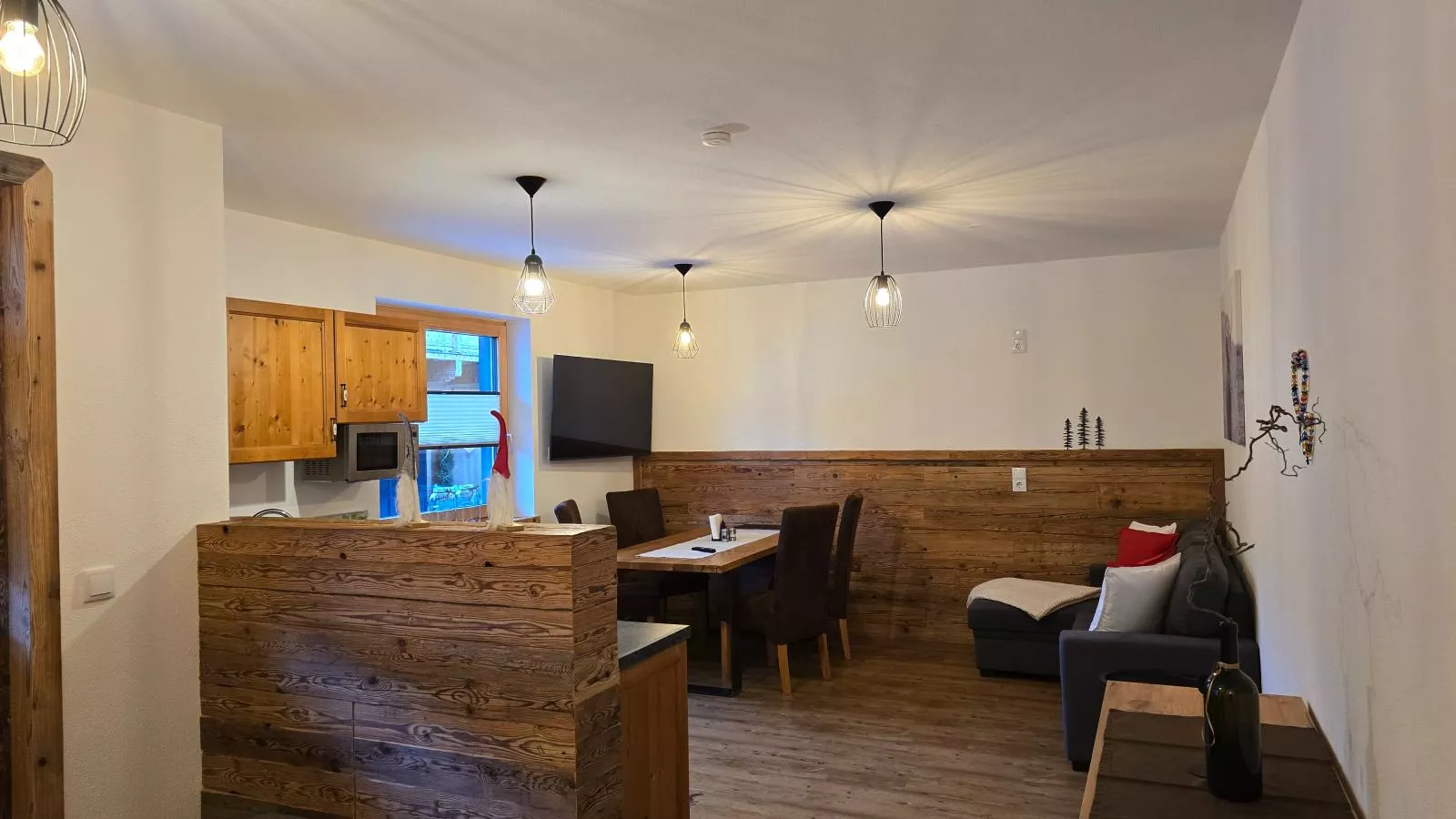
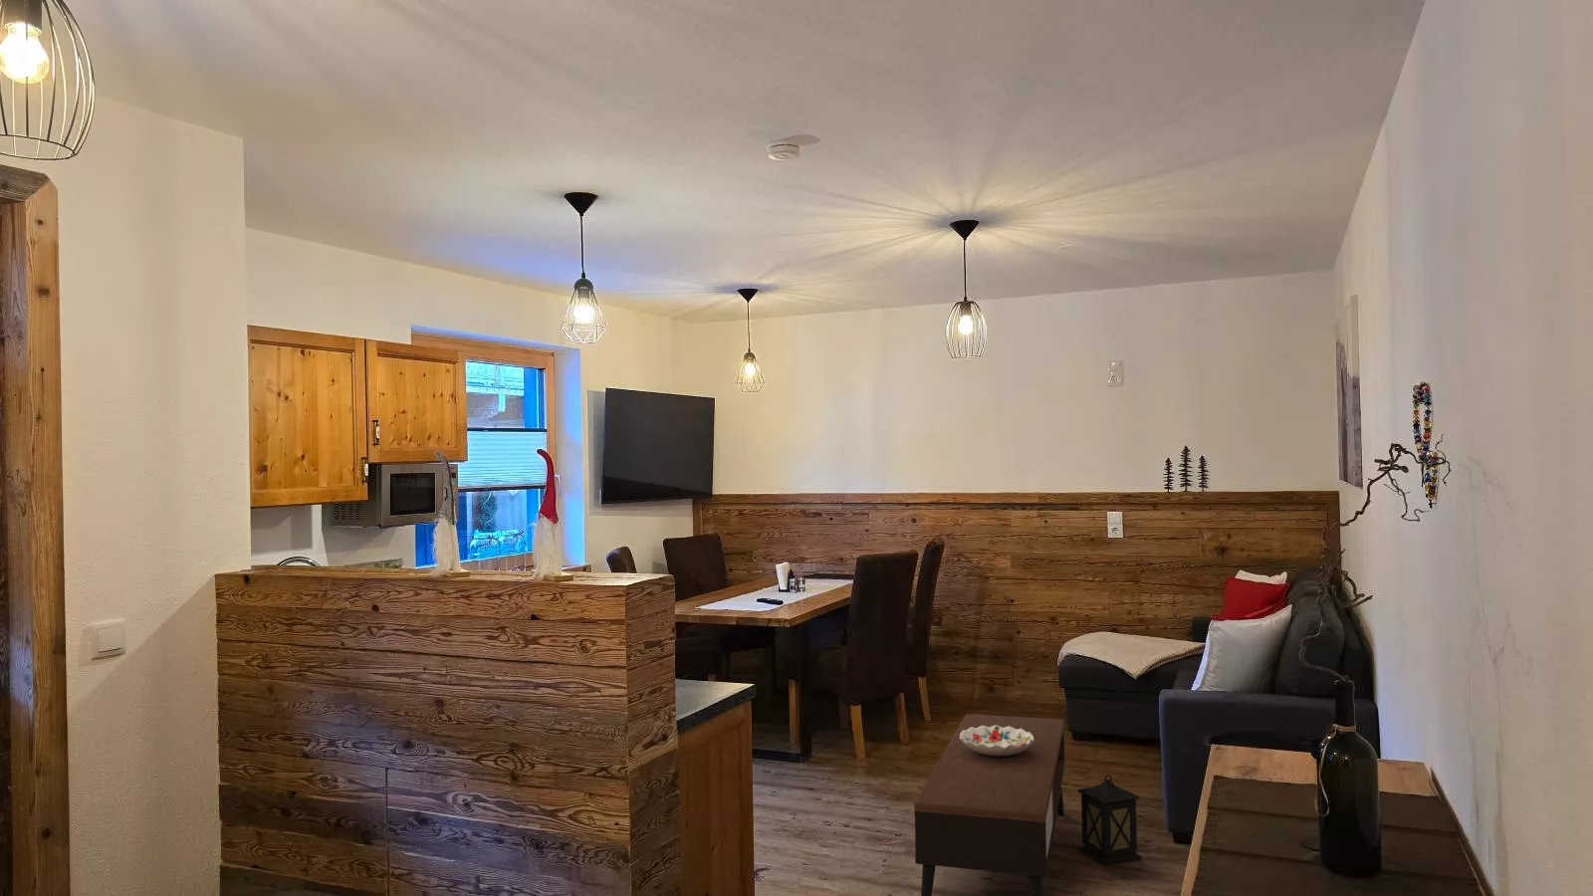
+ coffee table (1000, 808)
+ decorative bowl (997, 743)
+ lantern (1108, 814)
